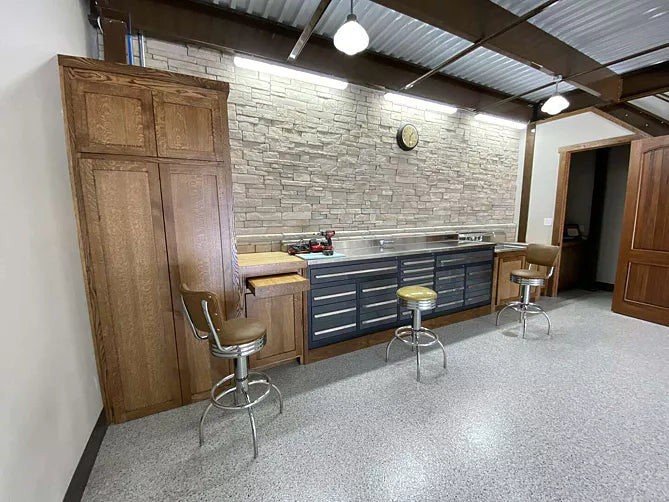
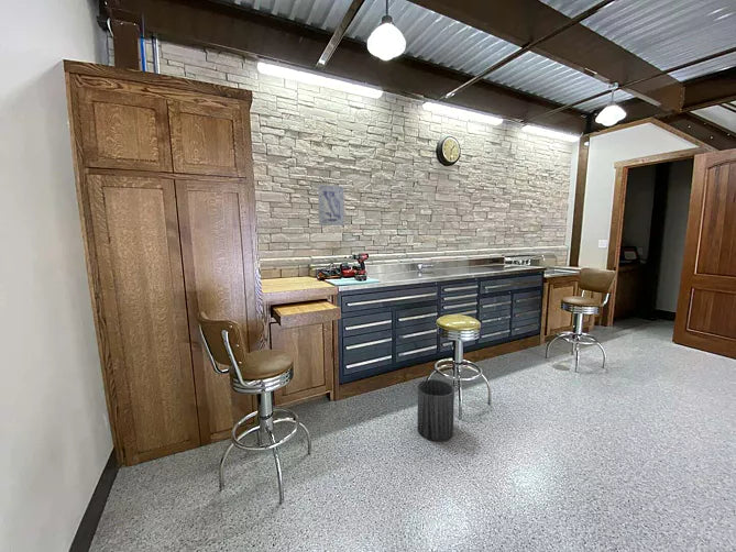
+ trash can (435, 409)
+ wall art (331, 206)
